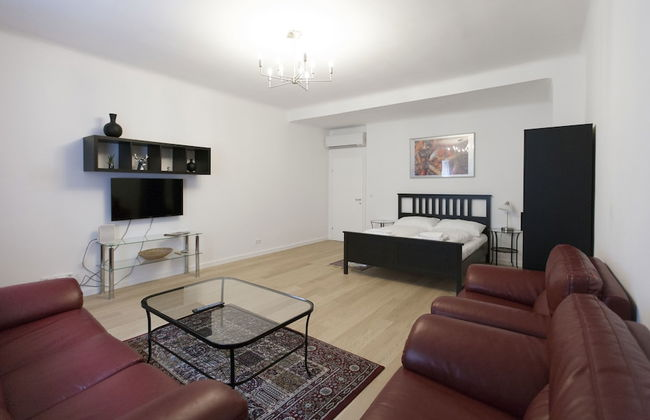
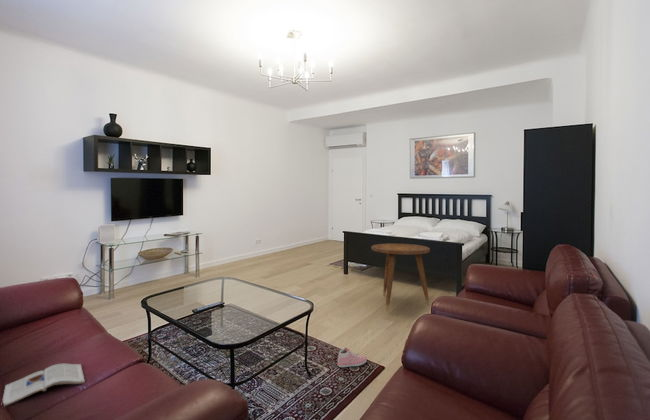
+ sneaker (352, 355)
+ magazine (45, 380)
+ side table (393, 273)
